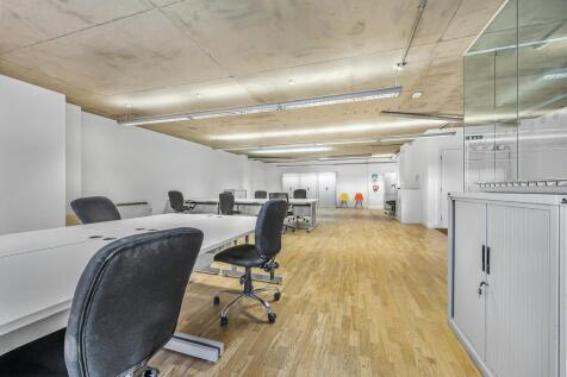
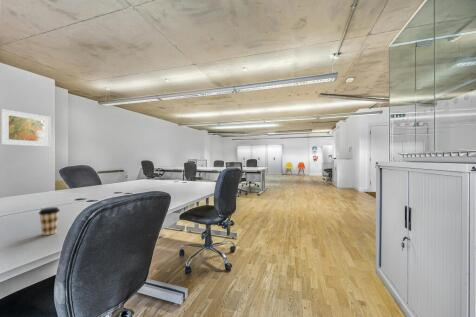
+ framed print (27, 129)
+ coffee cup (49, 221)
